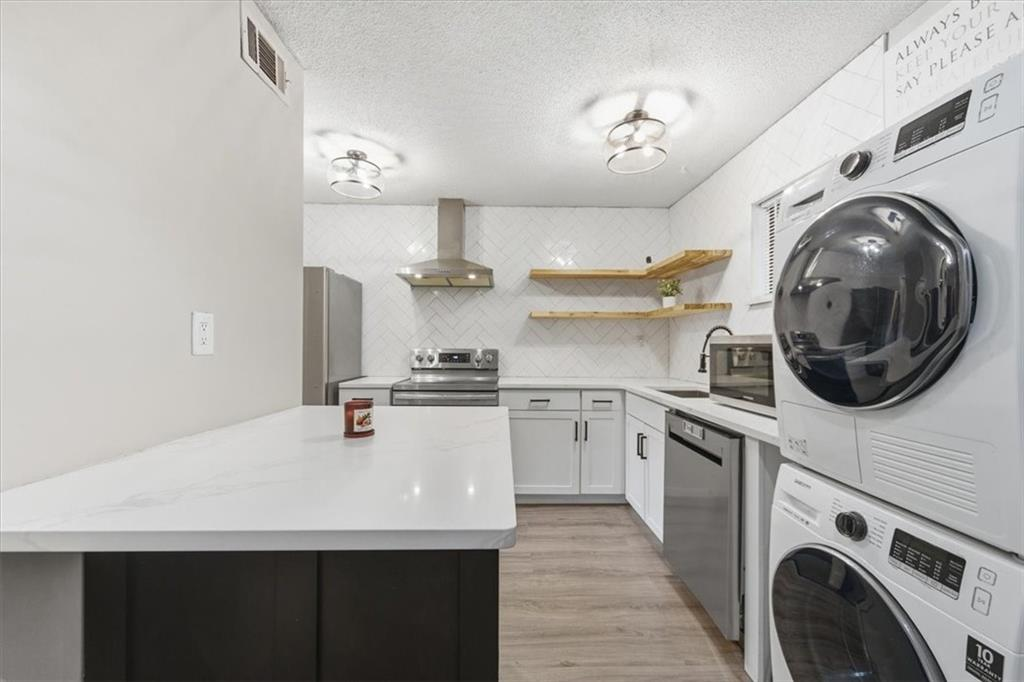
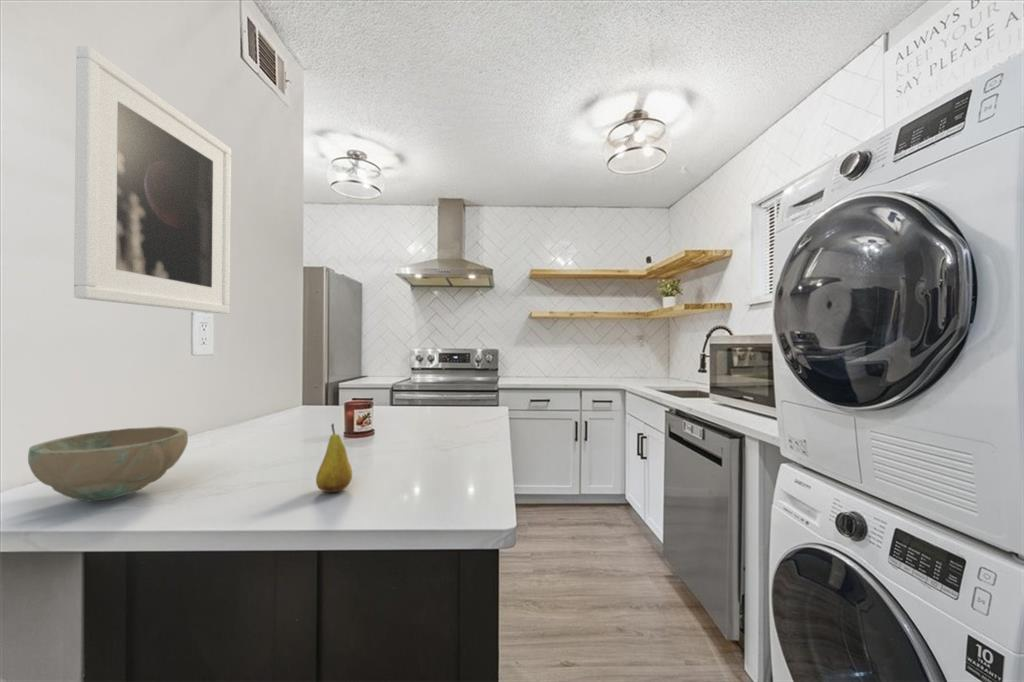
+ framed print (169, 207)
+ bowl (115, 466)
+ fruit (334, 457)
